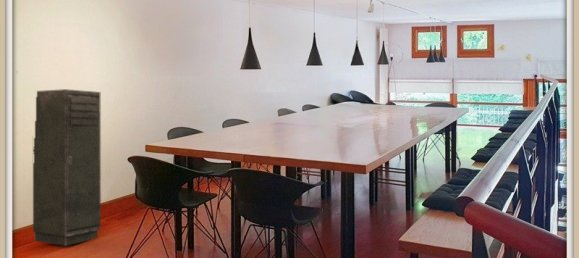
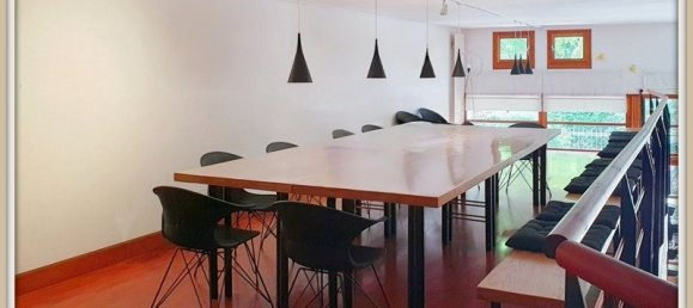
- storage cabinet (67, 165)
